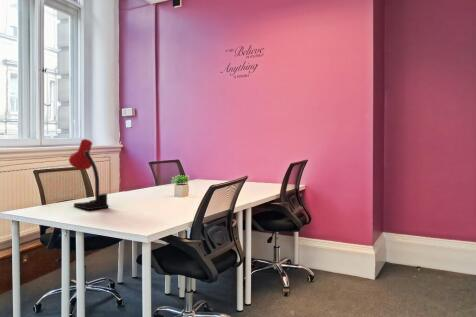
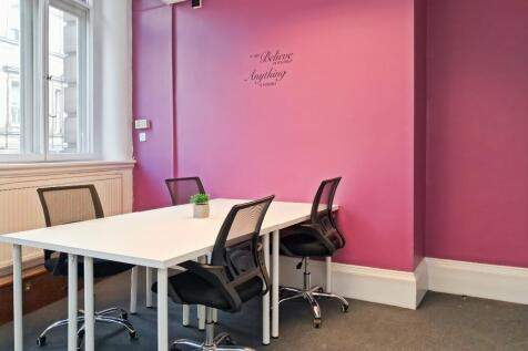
- desk lamp (88, 168)
